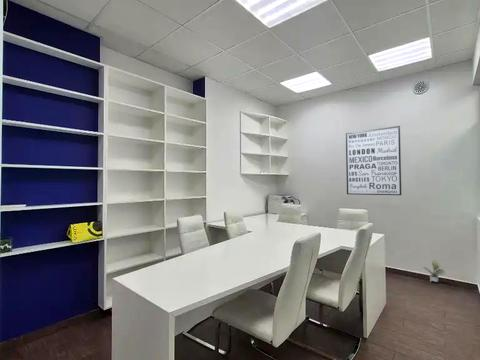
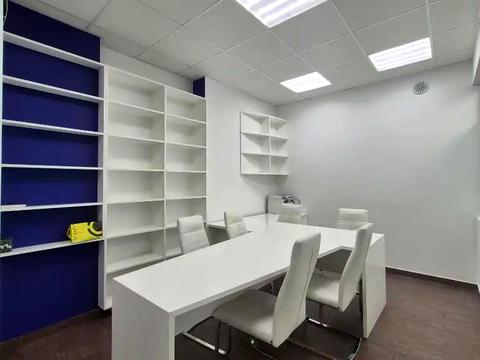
- wall art (371, 162)
- potted plant (433, 272)
